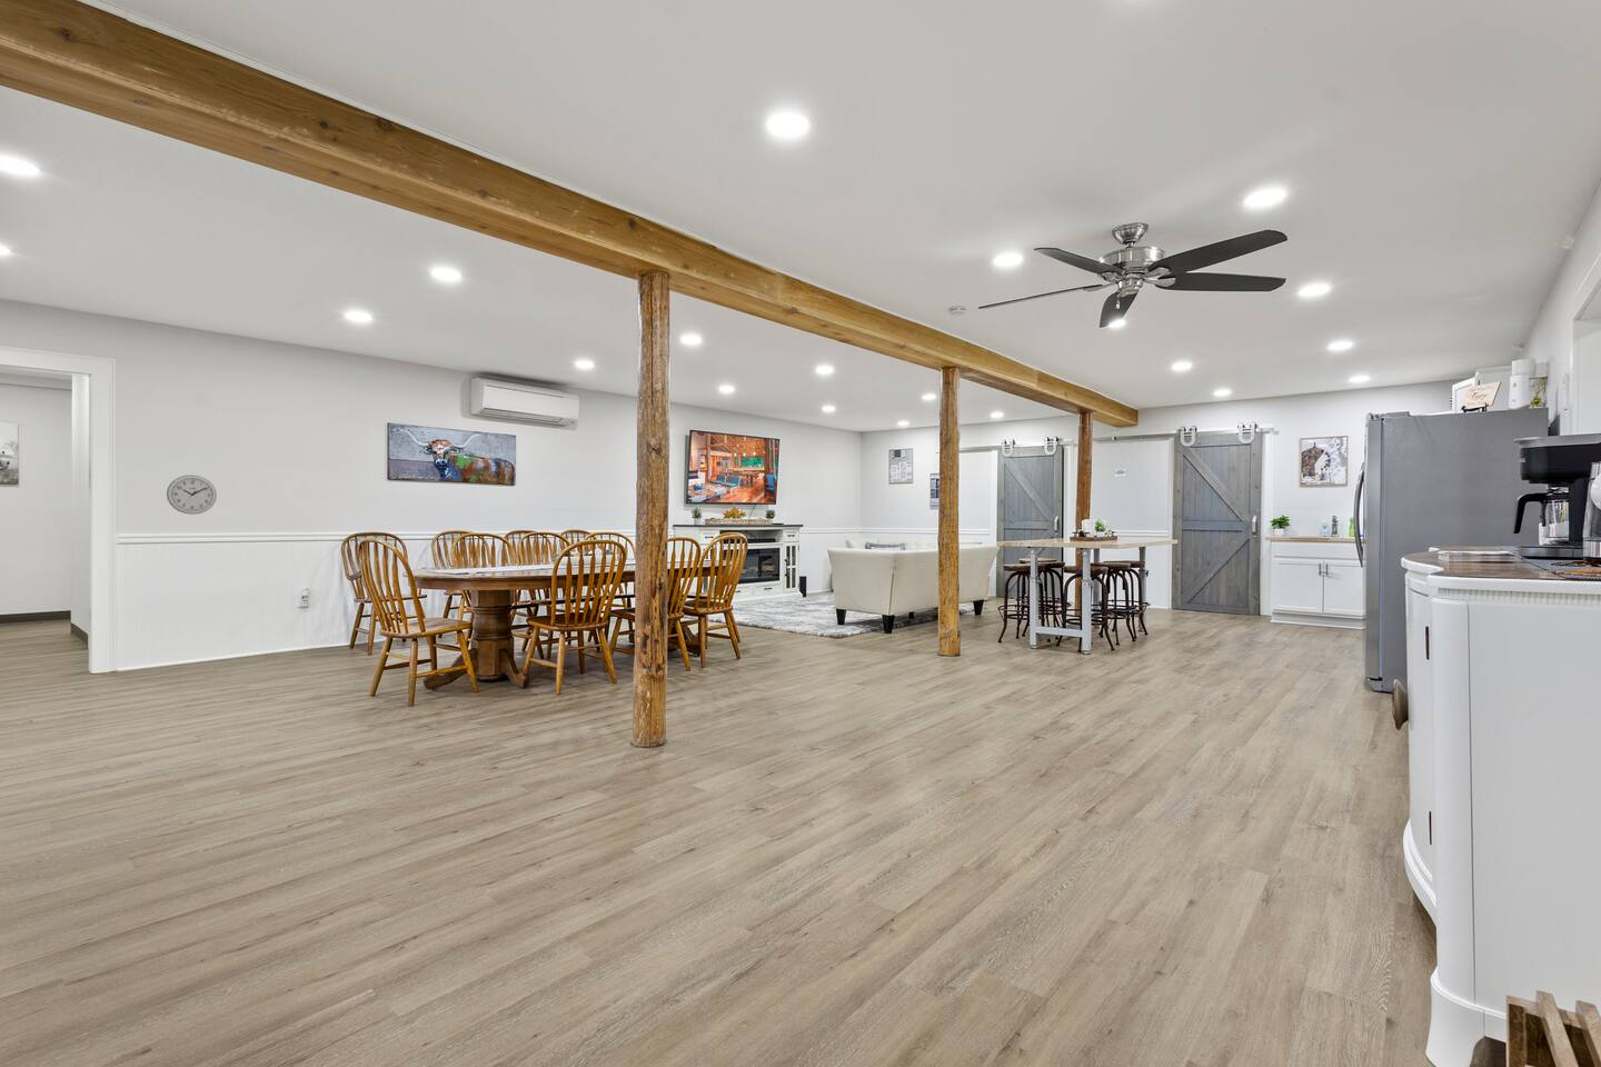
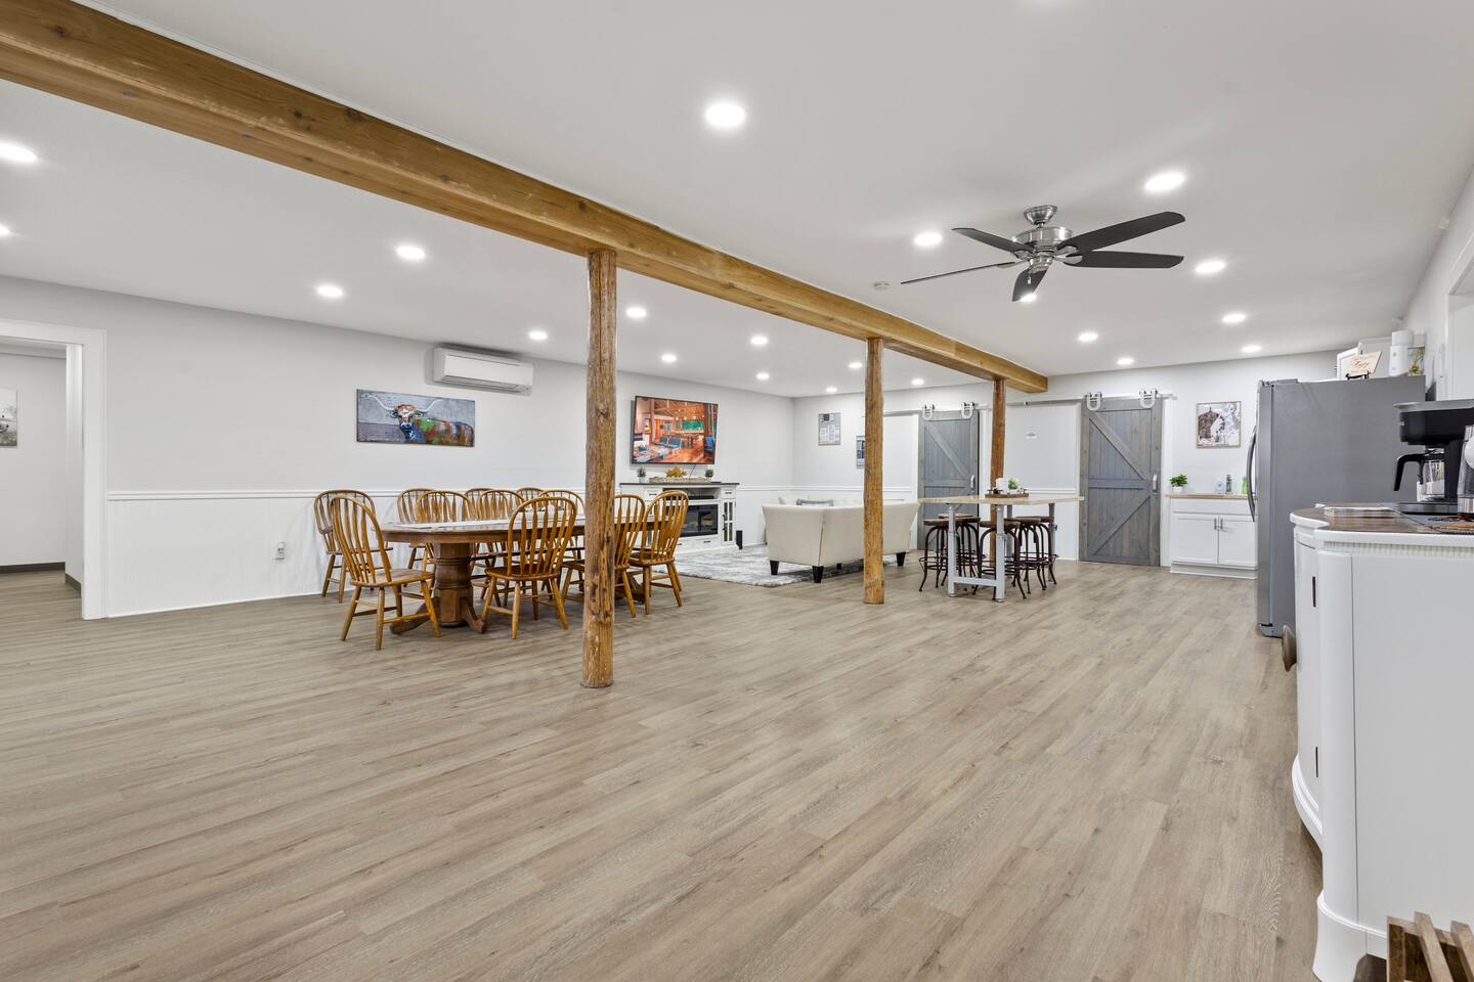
- wall clock (192, 494)
